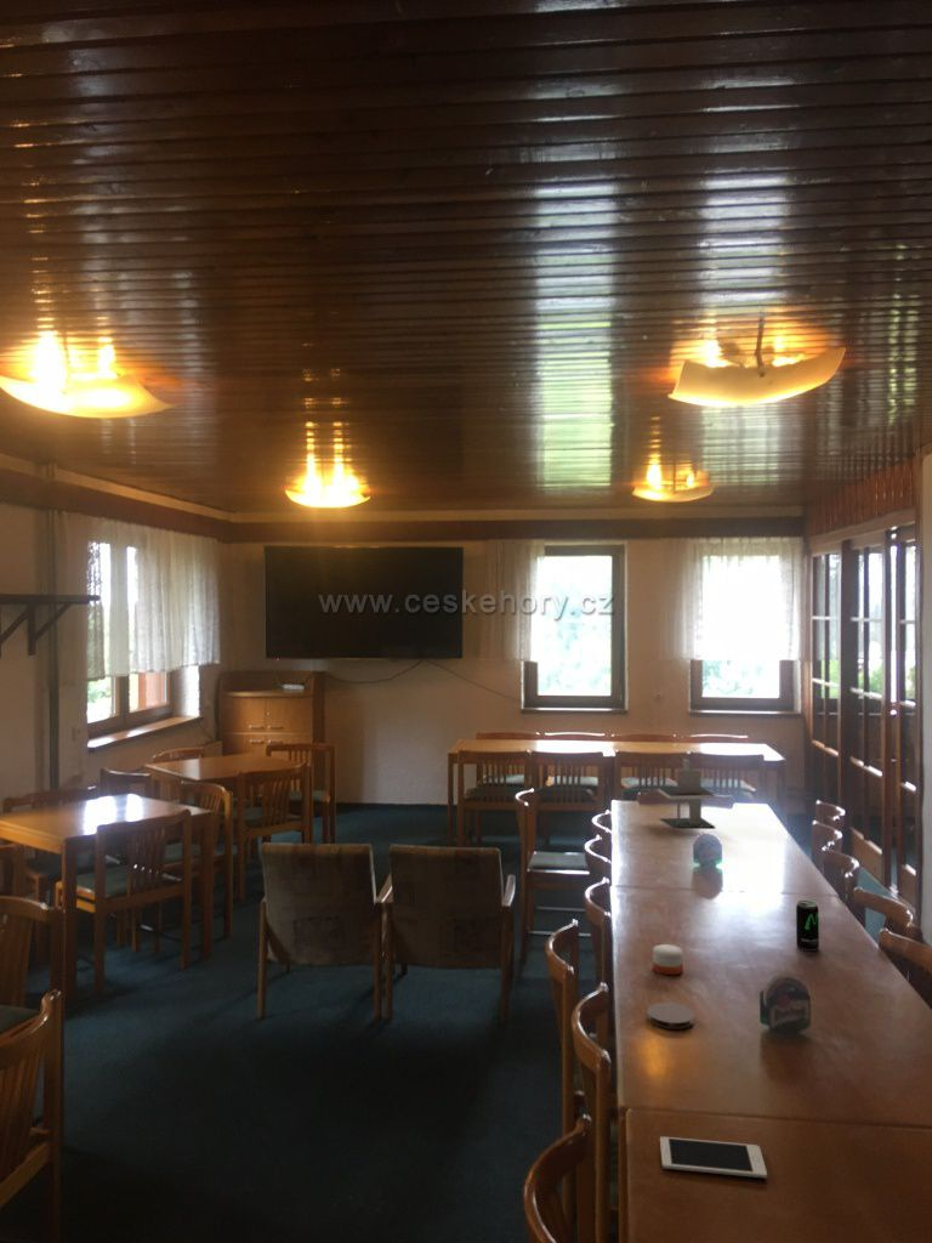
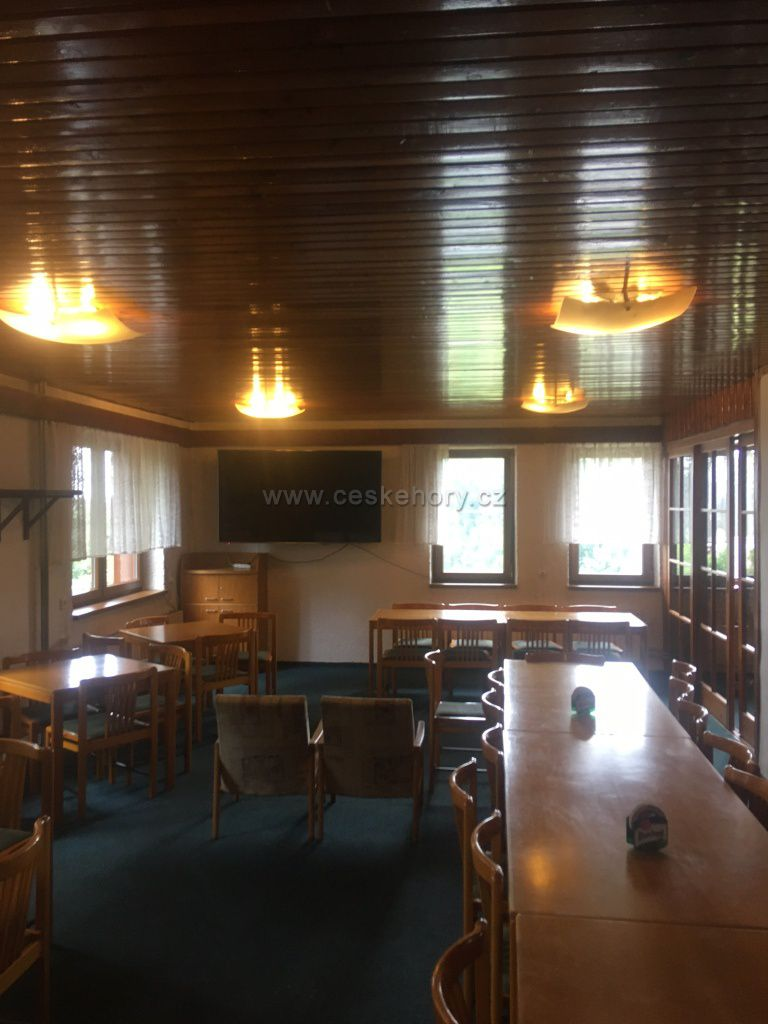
- cell phone (711, 1157)
- napkin holder (686, 791)
- coaster (670, 1015)
- beverage can (807, 924)
- candle (667, 948)
